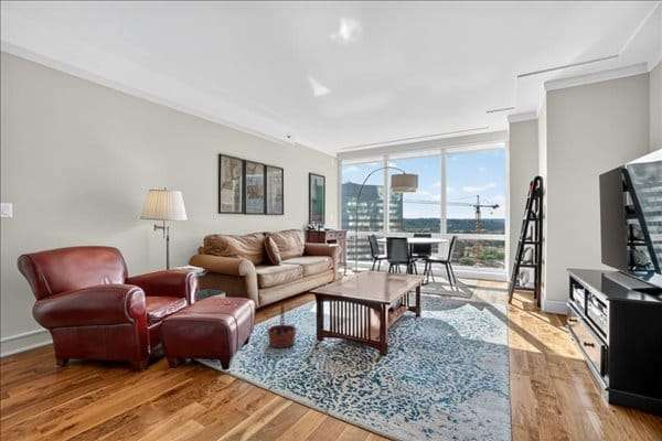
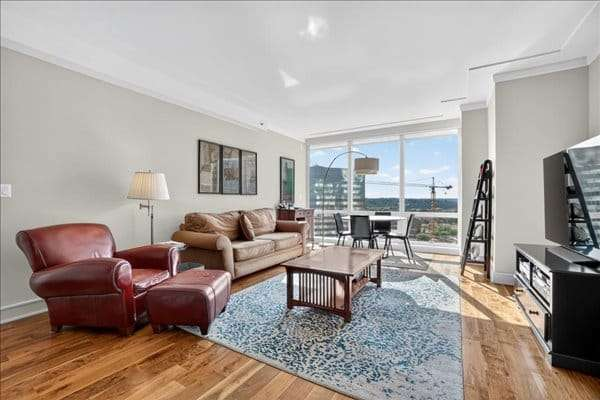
- basket (280, 323)
